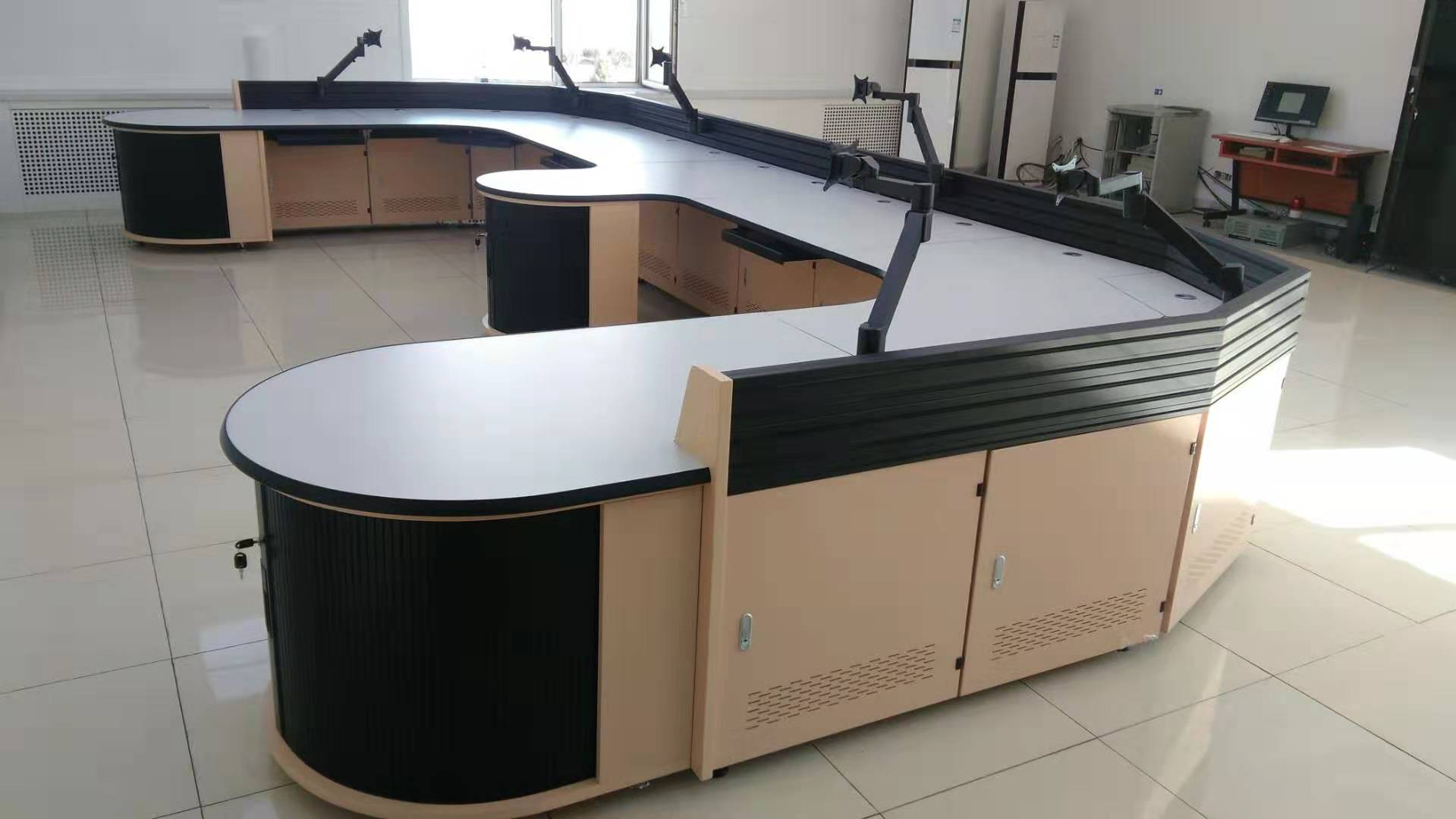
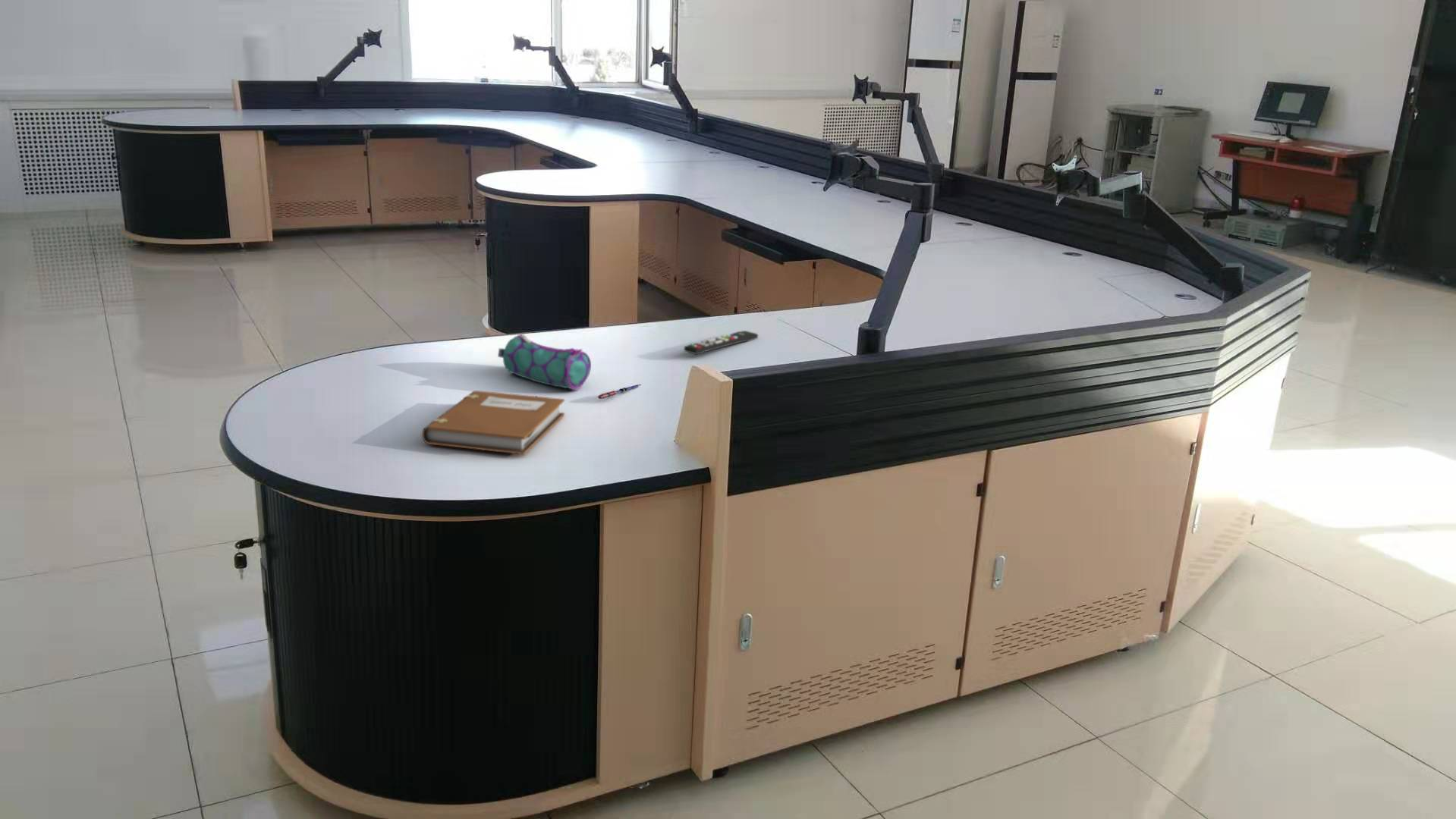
+ pen (620, 390)
+ pencil case (546, 361)
+ notebook (497, 419)
+ remote control (722, 342)
